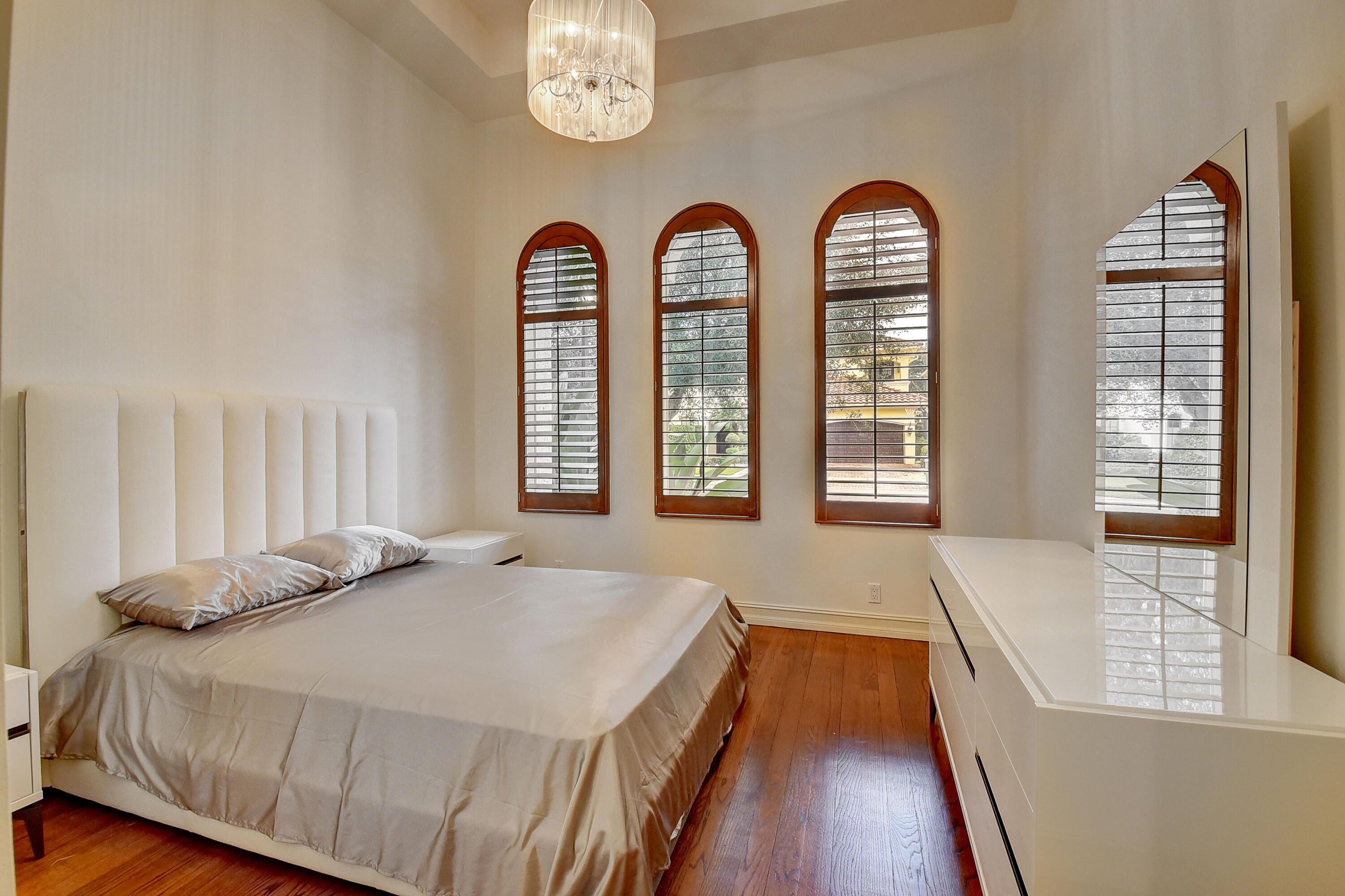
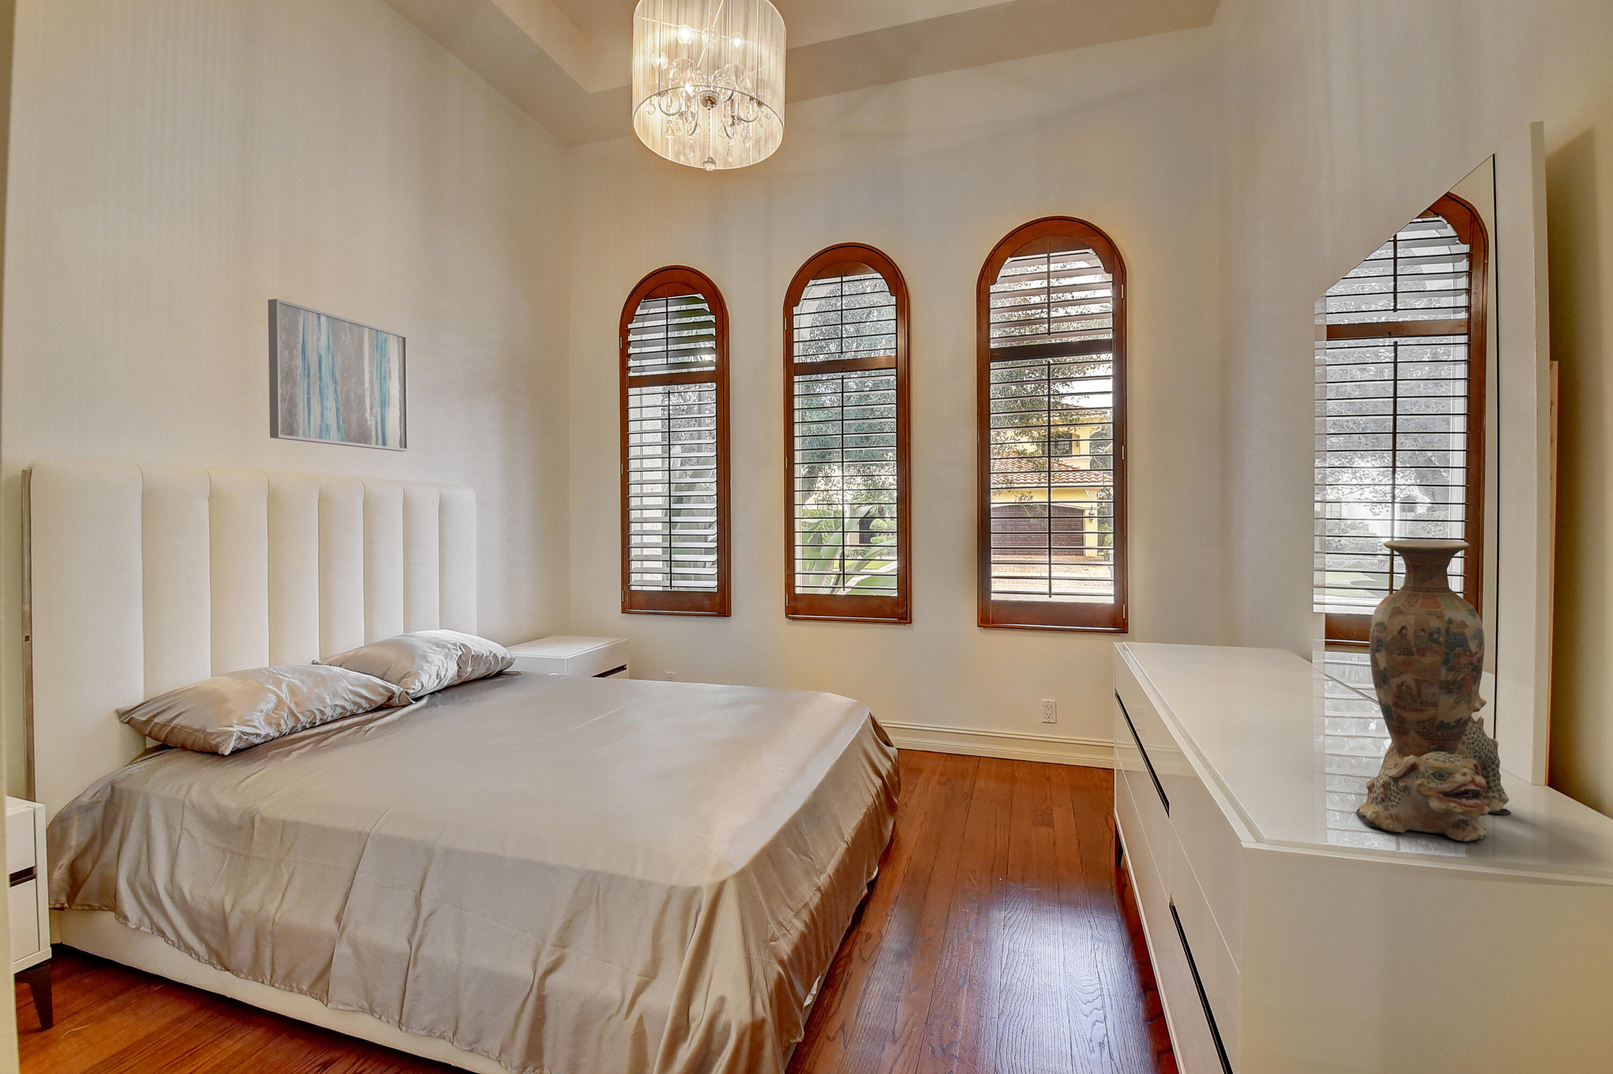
+ wall art (344, 382)
+ vase with dog figurine (1442, 678)
